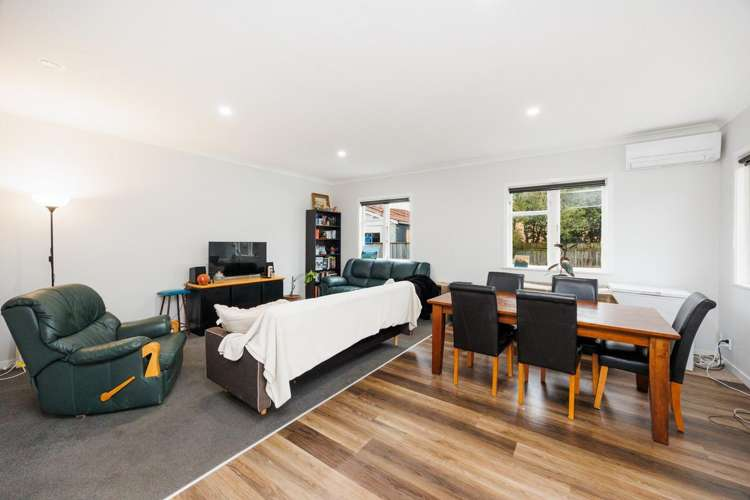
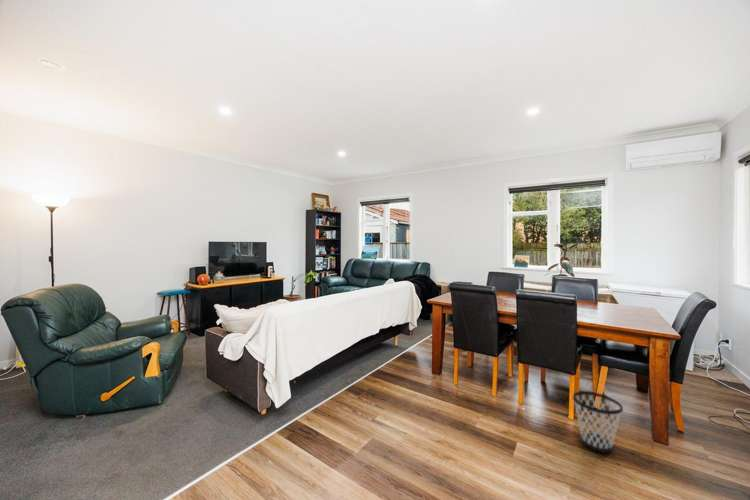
+ wastebasket (596, 422)
